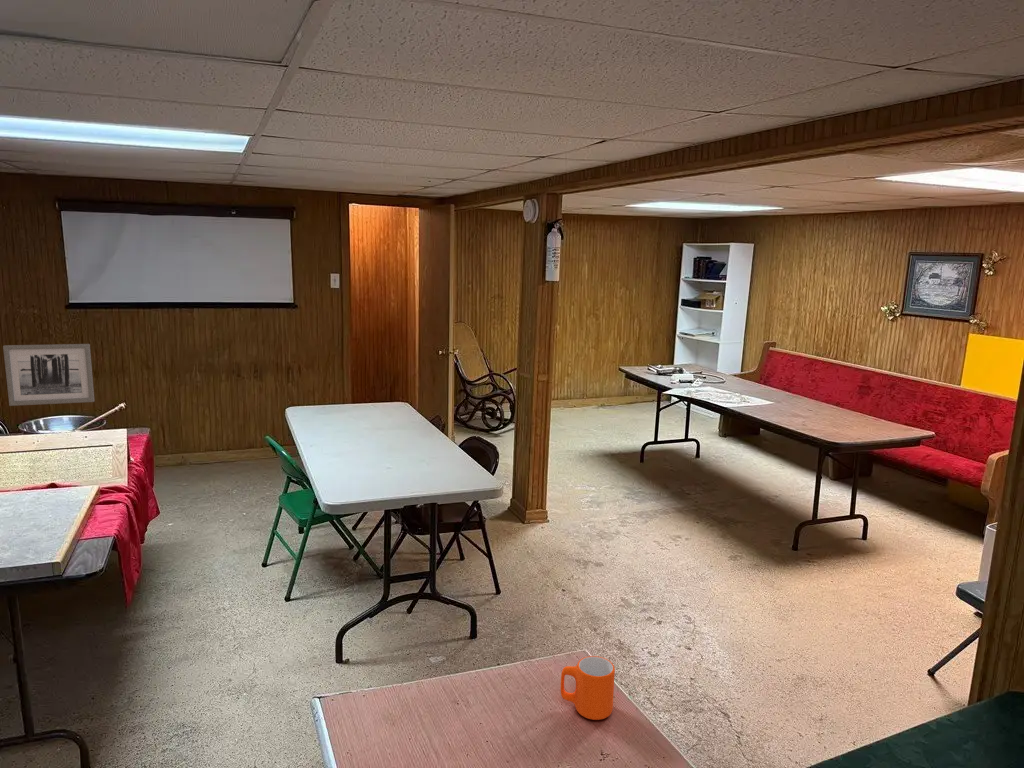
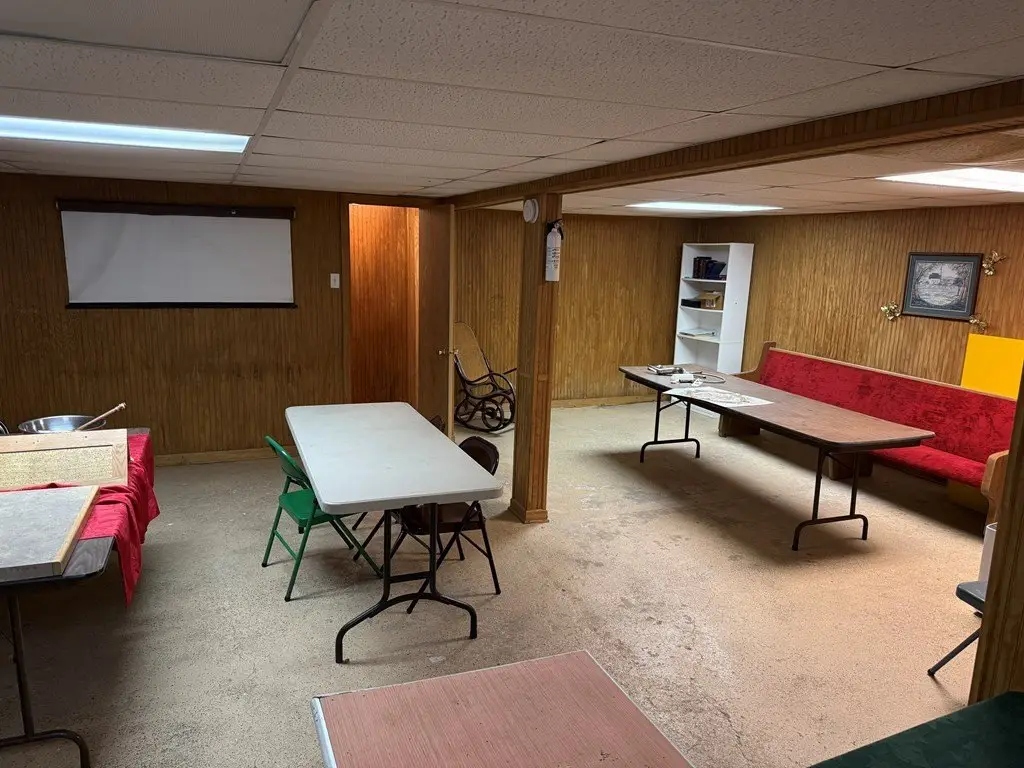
- mug (588, 688)
- wall art (50, 374)
